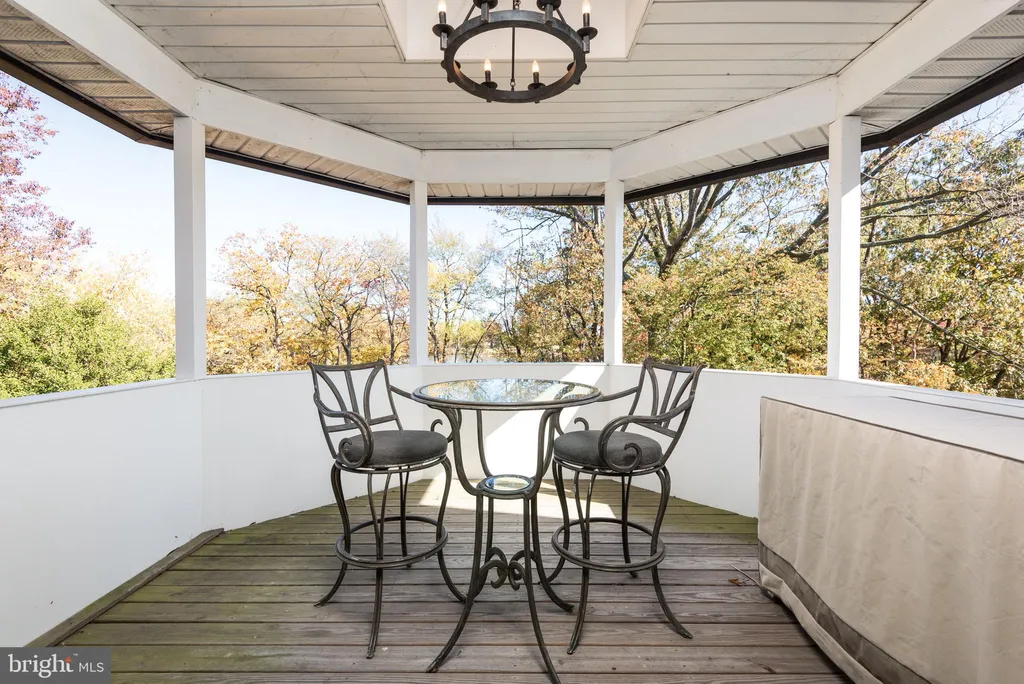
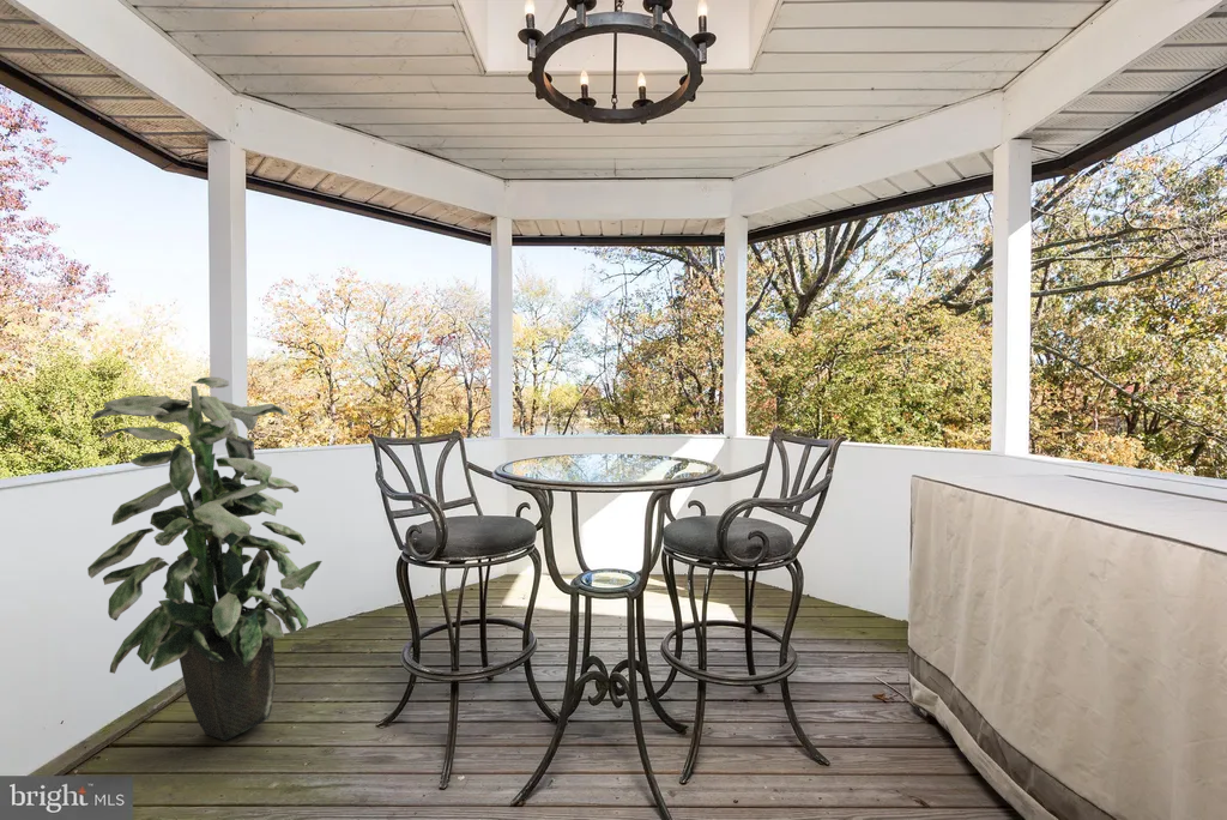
+ indoor plant (210, 555)
